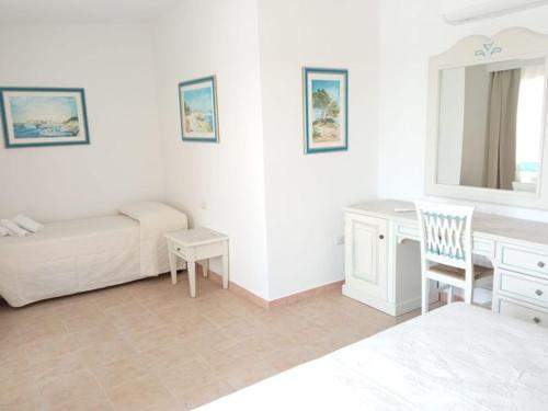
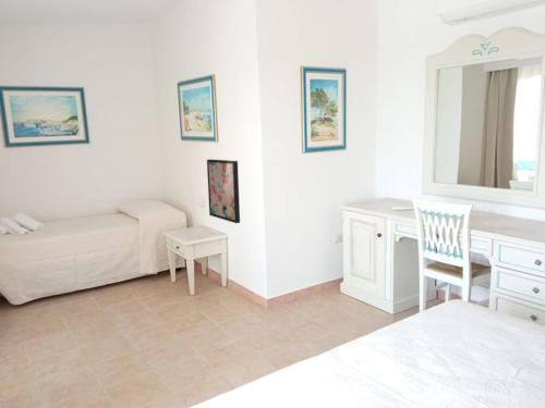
+ wall art (222, 189)
